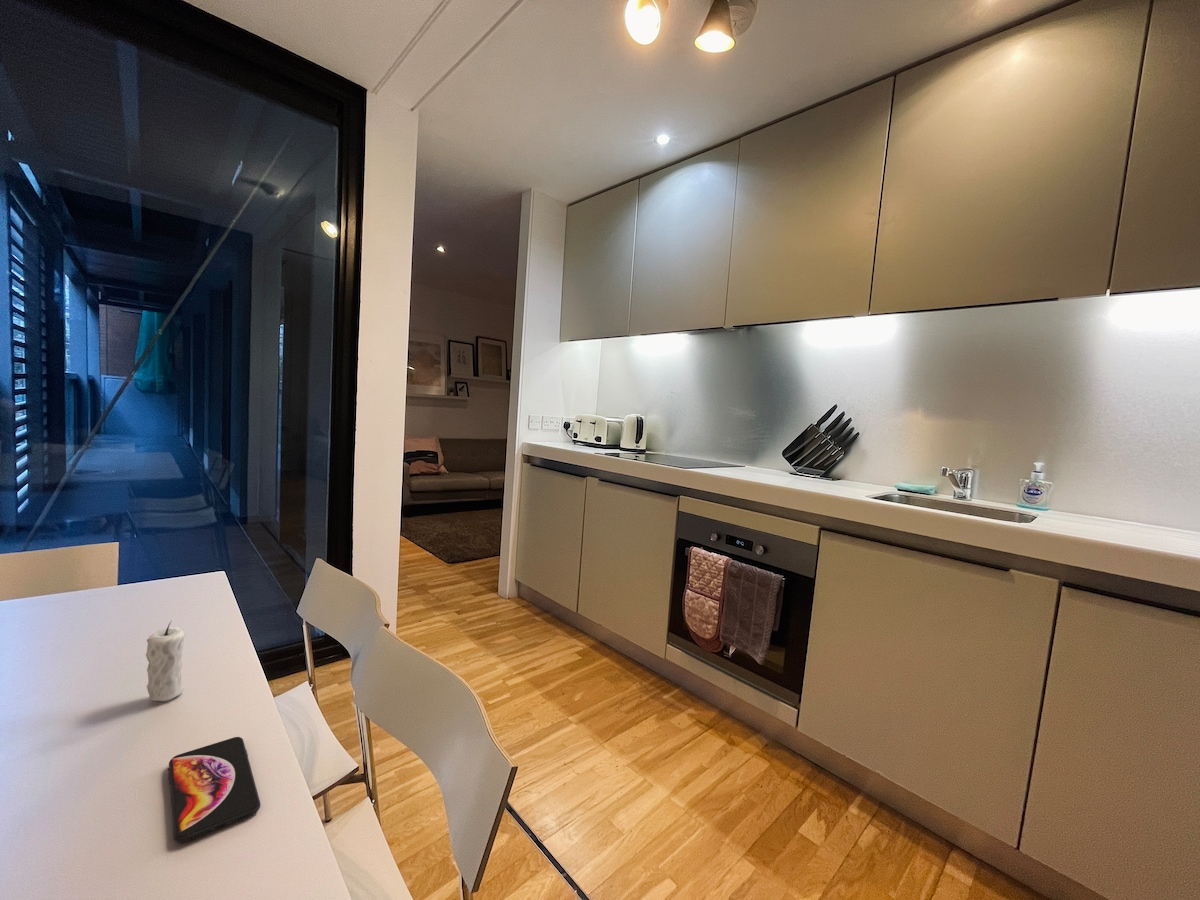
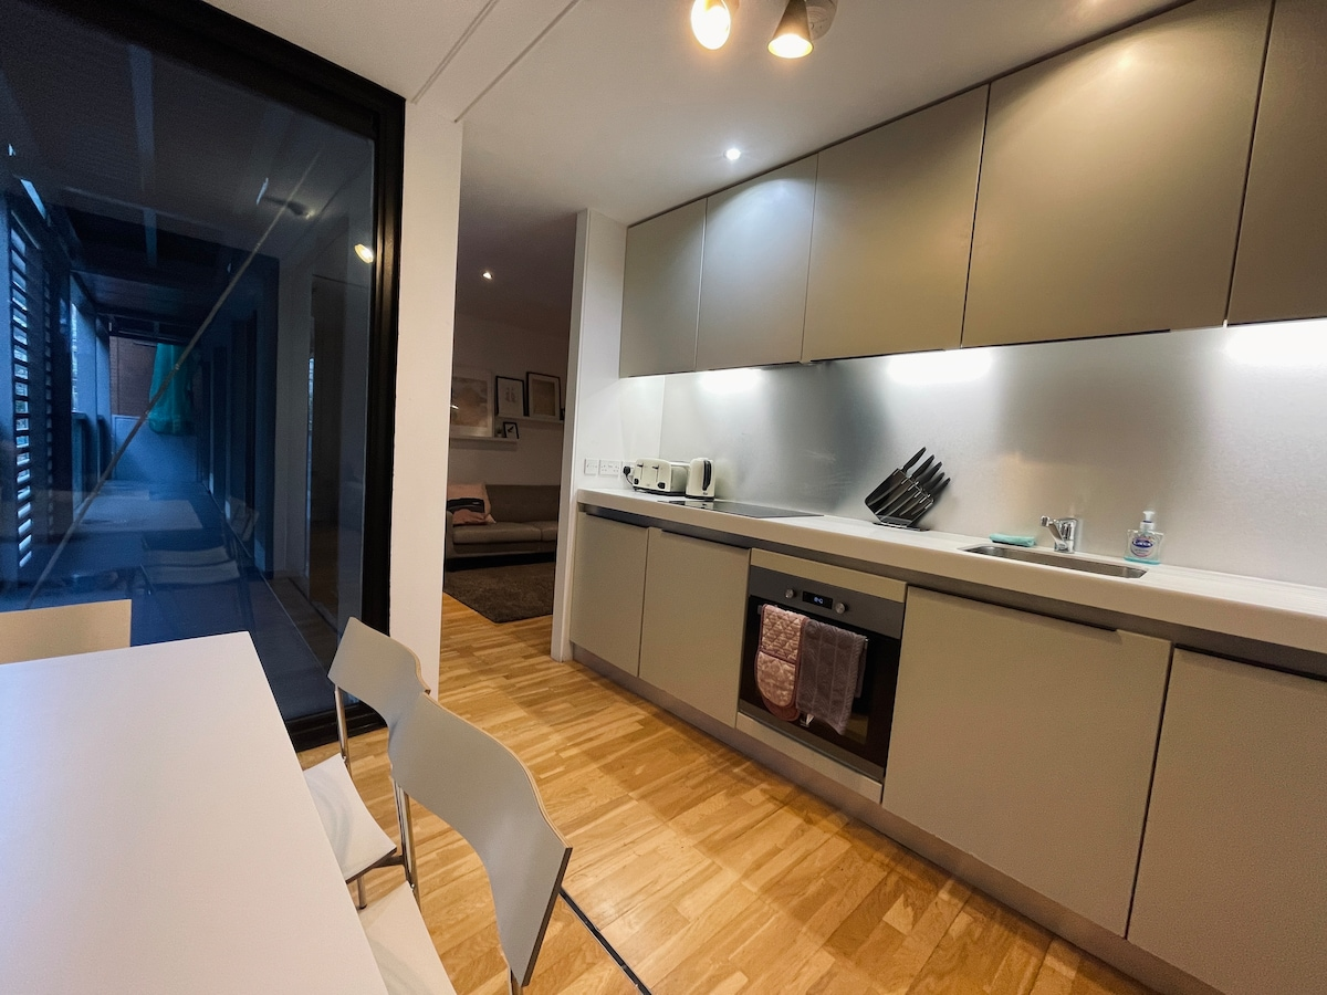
- candle (165, 657)
- smartphone (212, 783)
